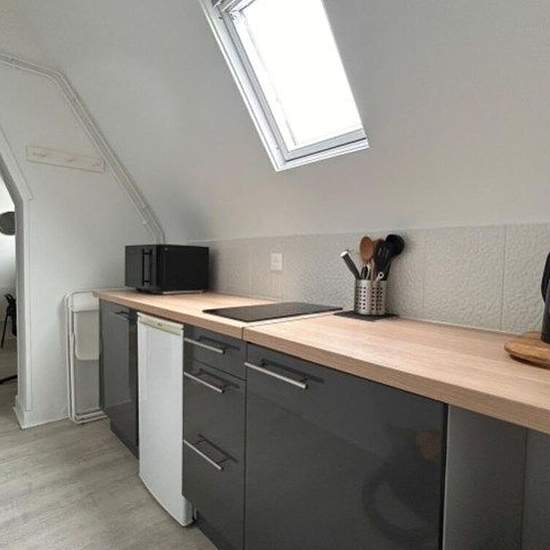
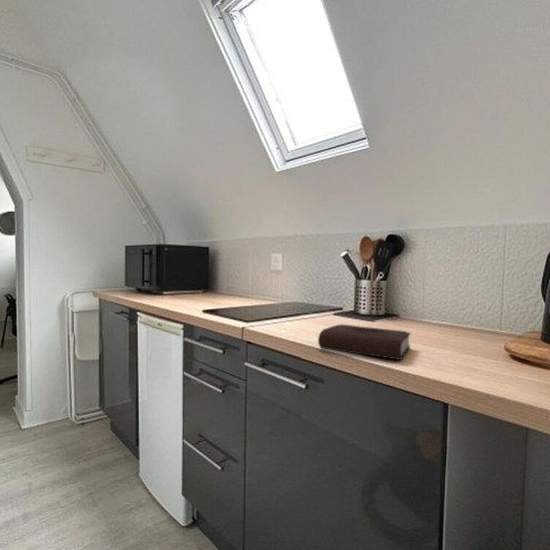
+ book (365, 339)
